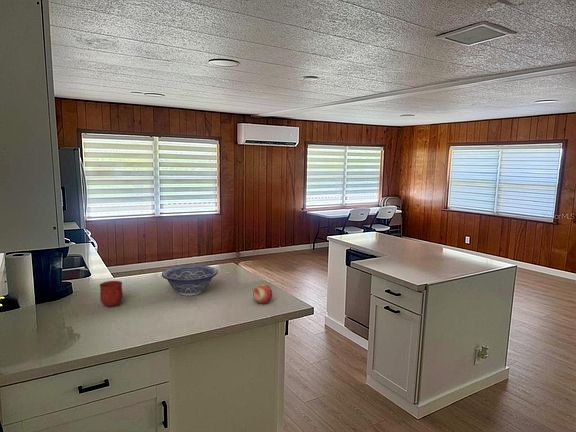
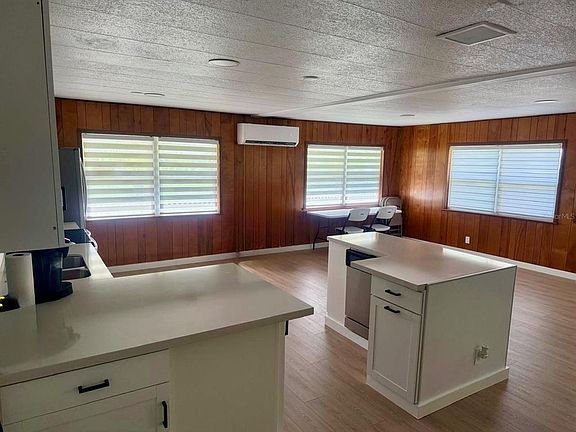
- mug (113, 295)
- decorative bowl (190, 282)
- fruit (262, 293)
